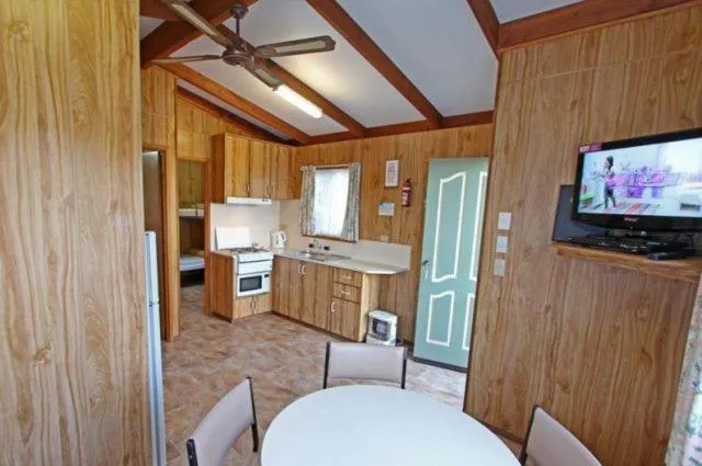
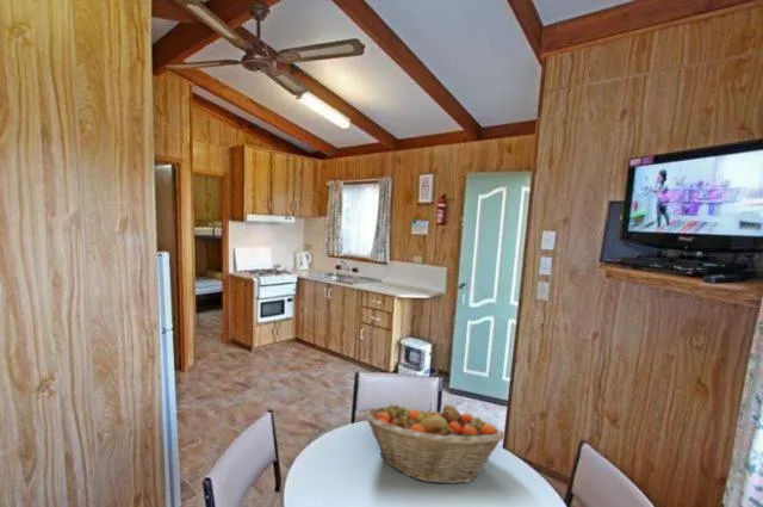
+ fruit basket (430, 432)
